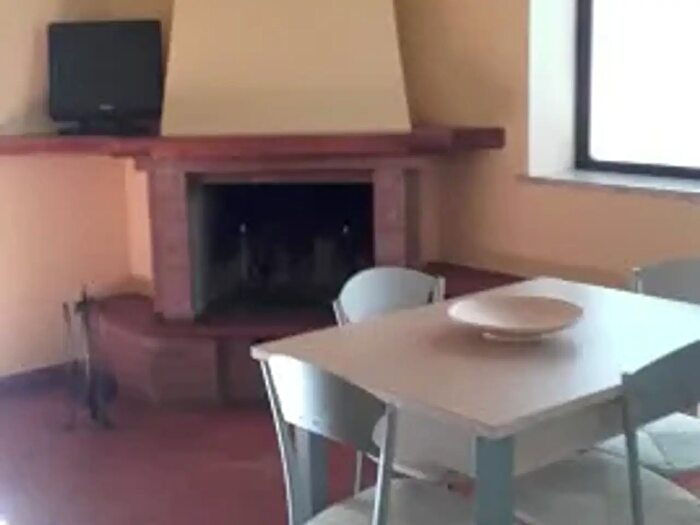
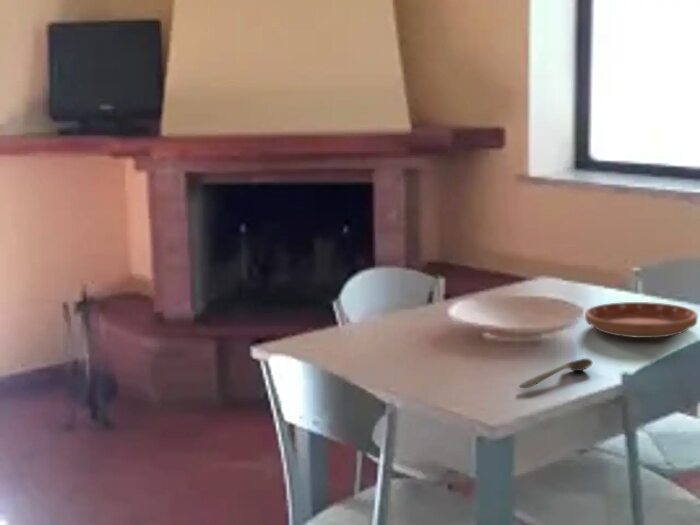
+ saucer (640, 320)
+ spoon (555, 373)
